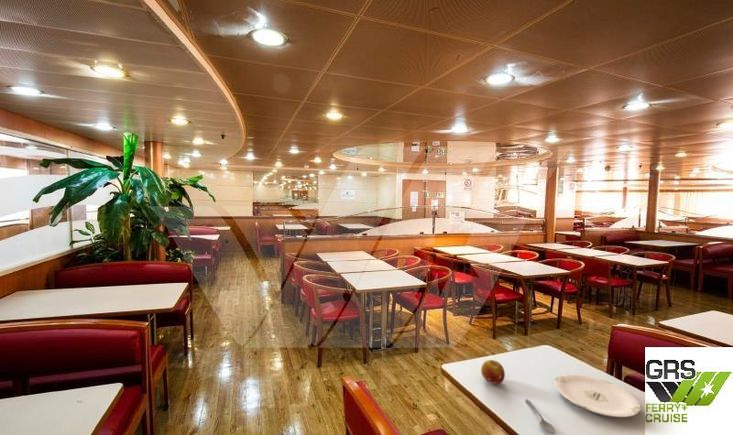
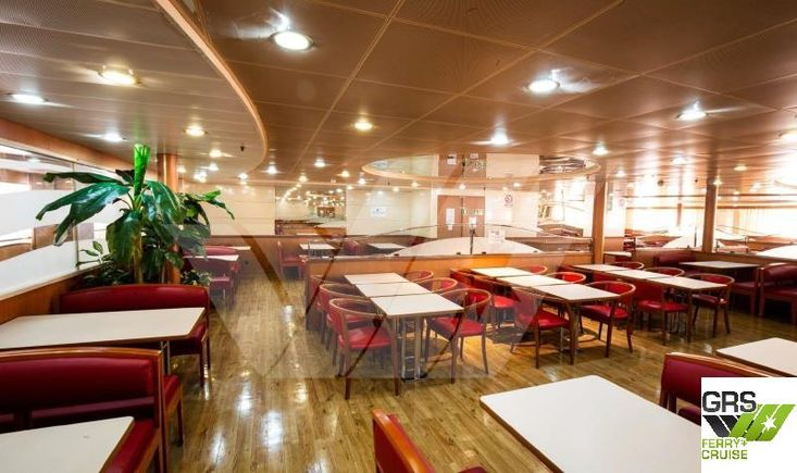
- spoon (539, 414)
- plate (594, 395)
- fruit (492, 371)
